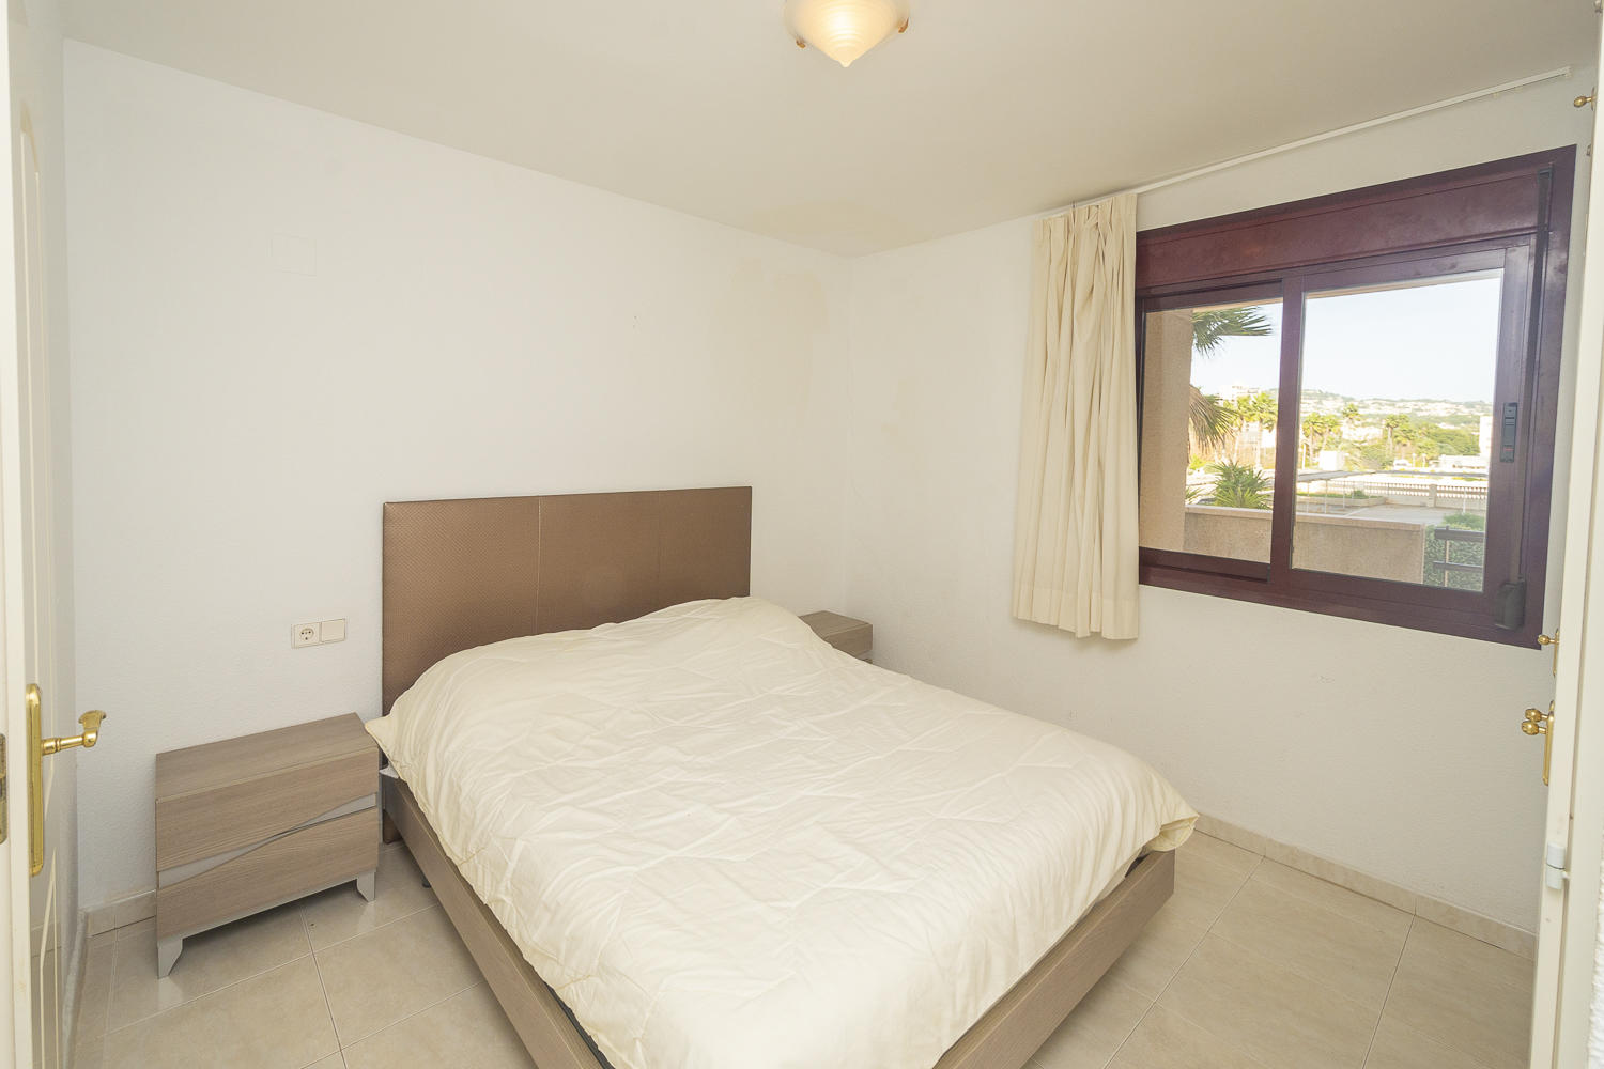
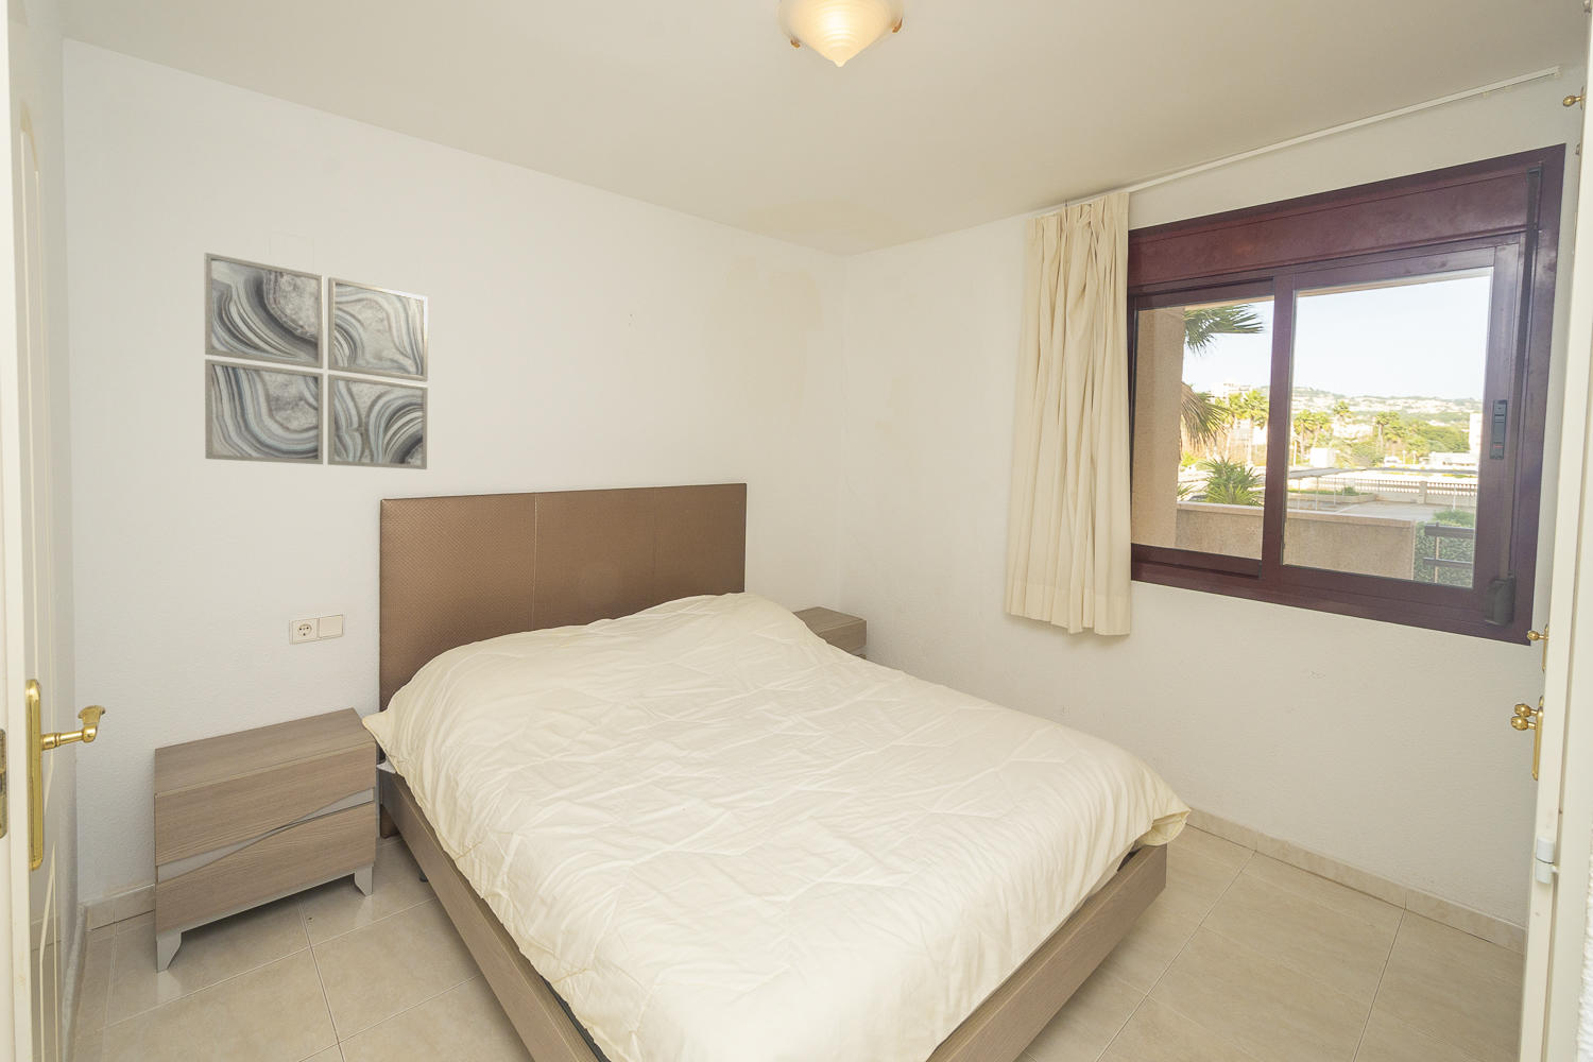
+ wall art (321, 372)
